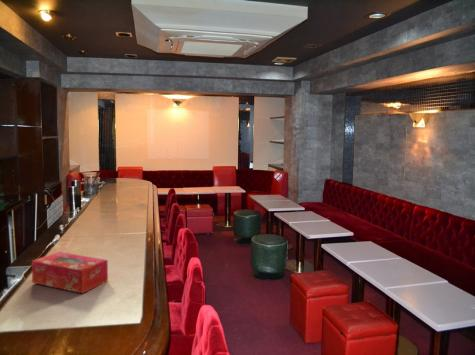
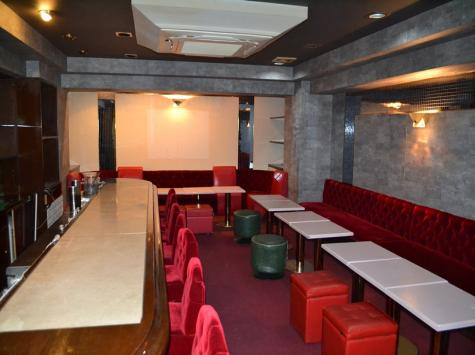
- tissue box (70, 271)
